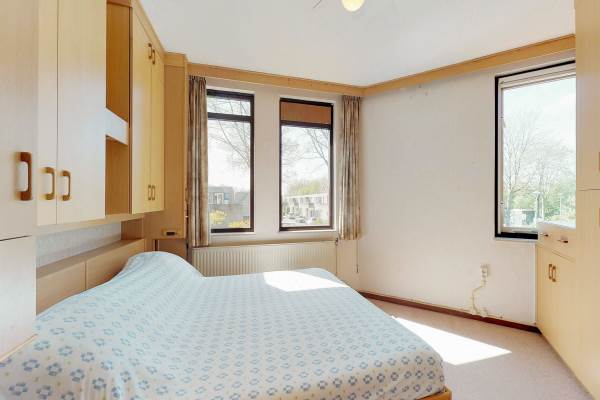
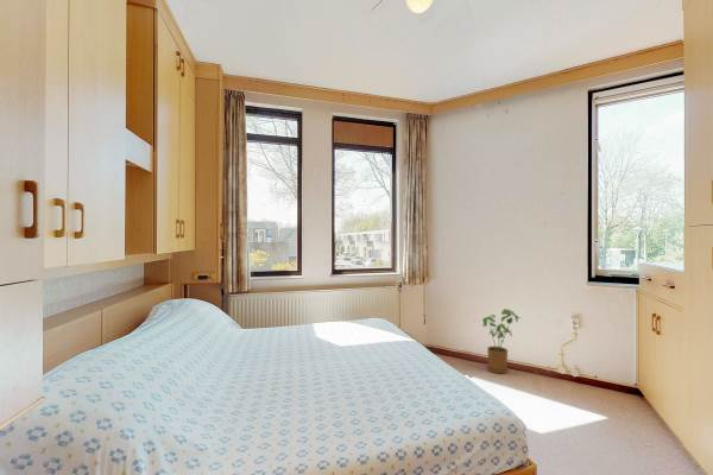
+ house plant (498, 340)
